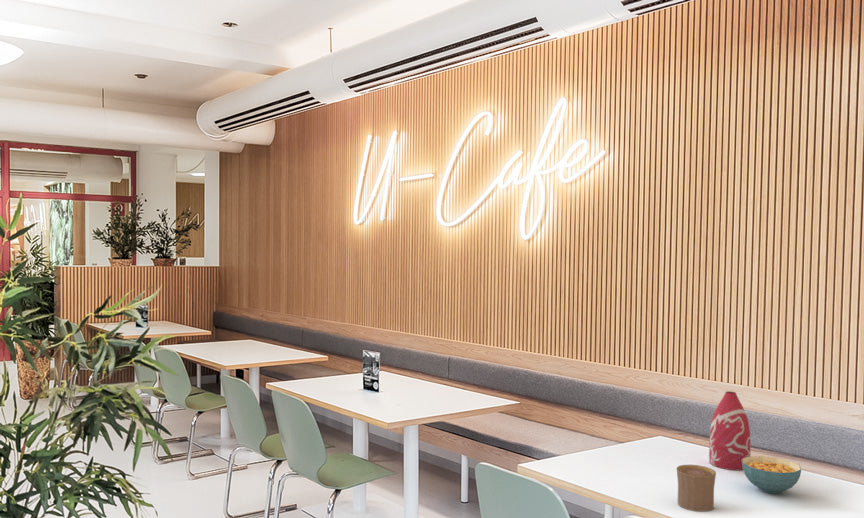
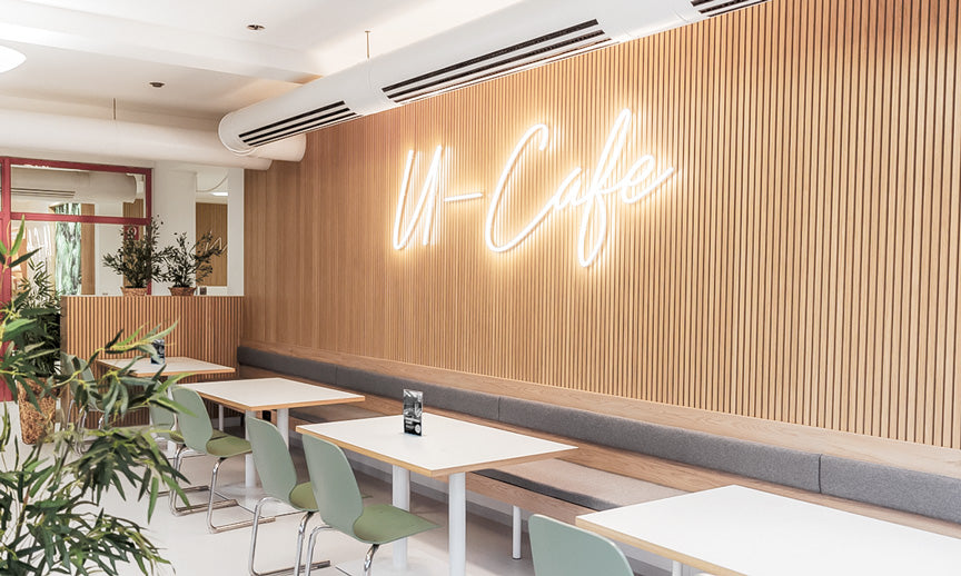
- bottle (730, 428)
- cup (695, 487)
- cereal bowl (770, 477)
